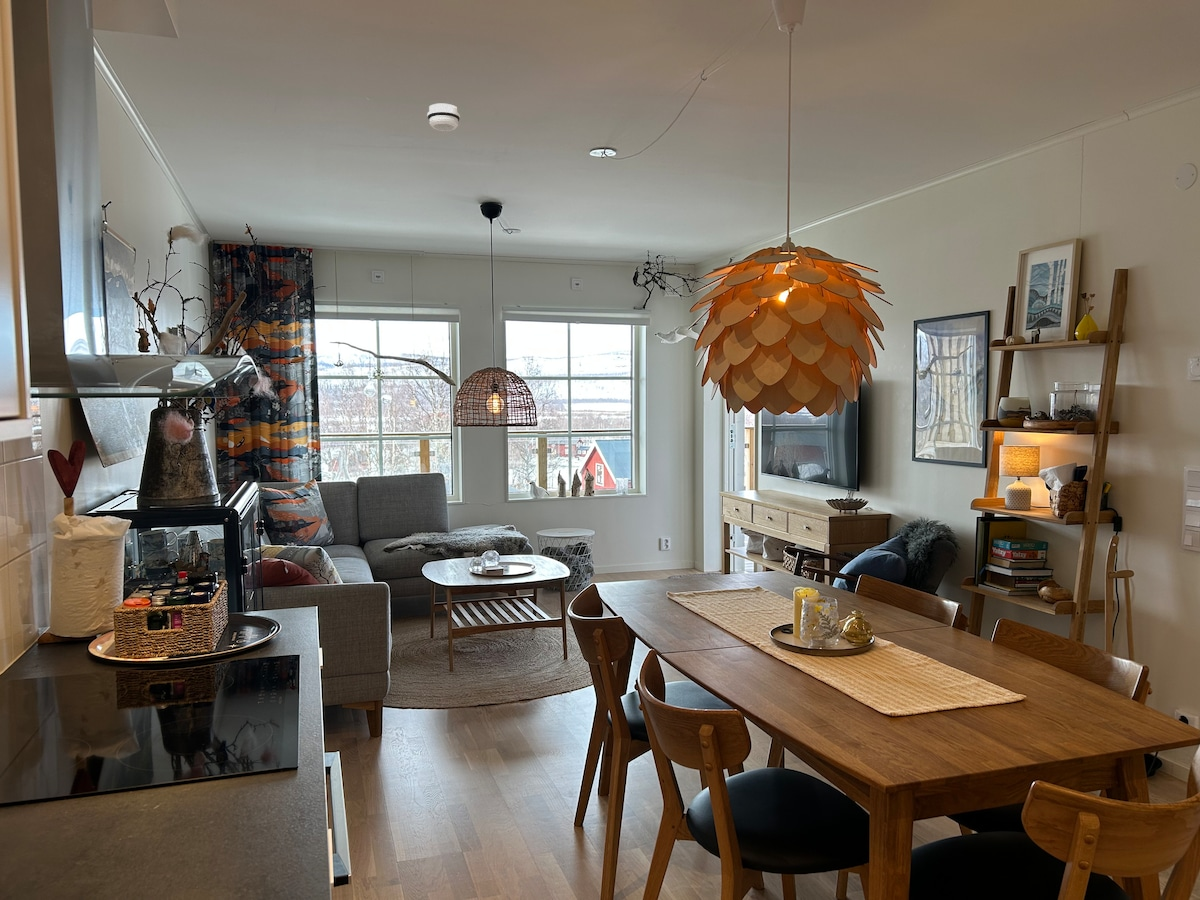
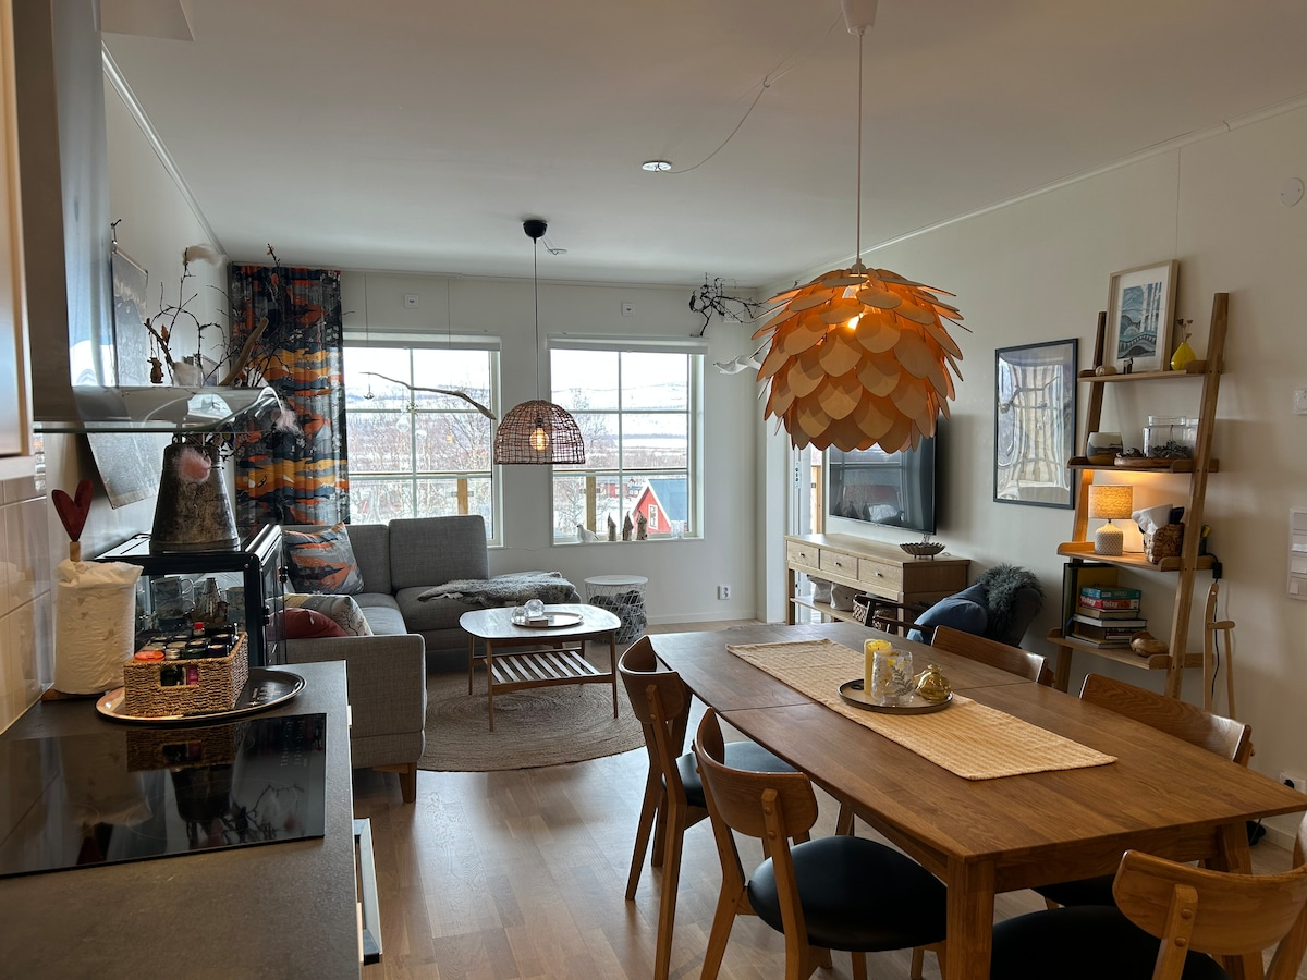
- smoke detector (443, 117)
